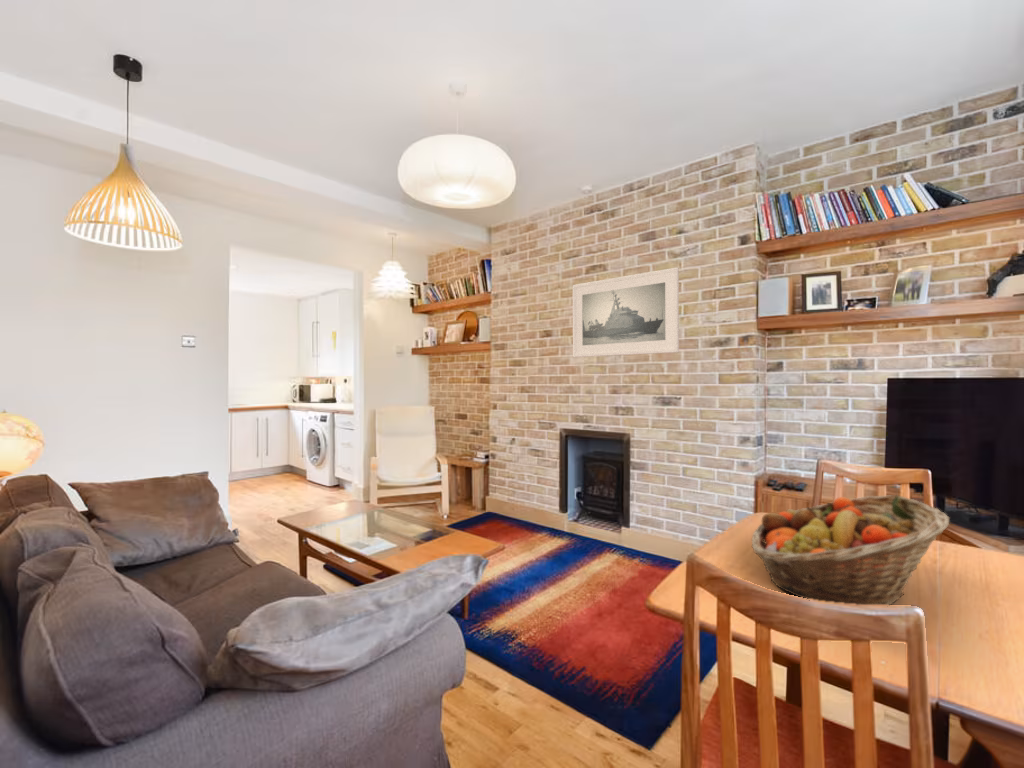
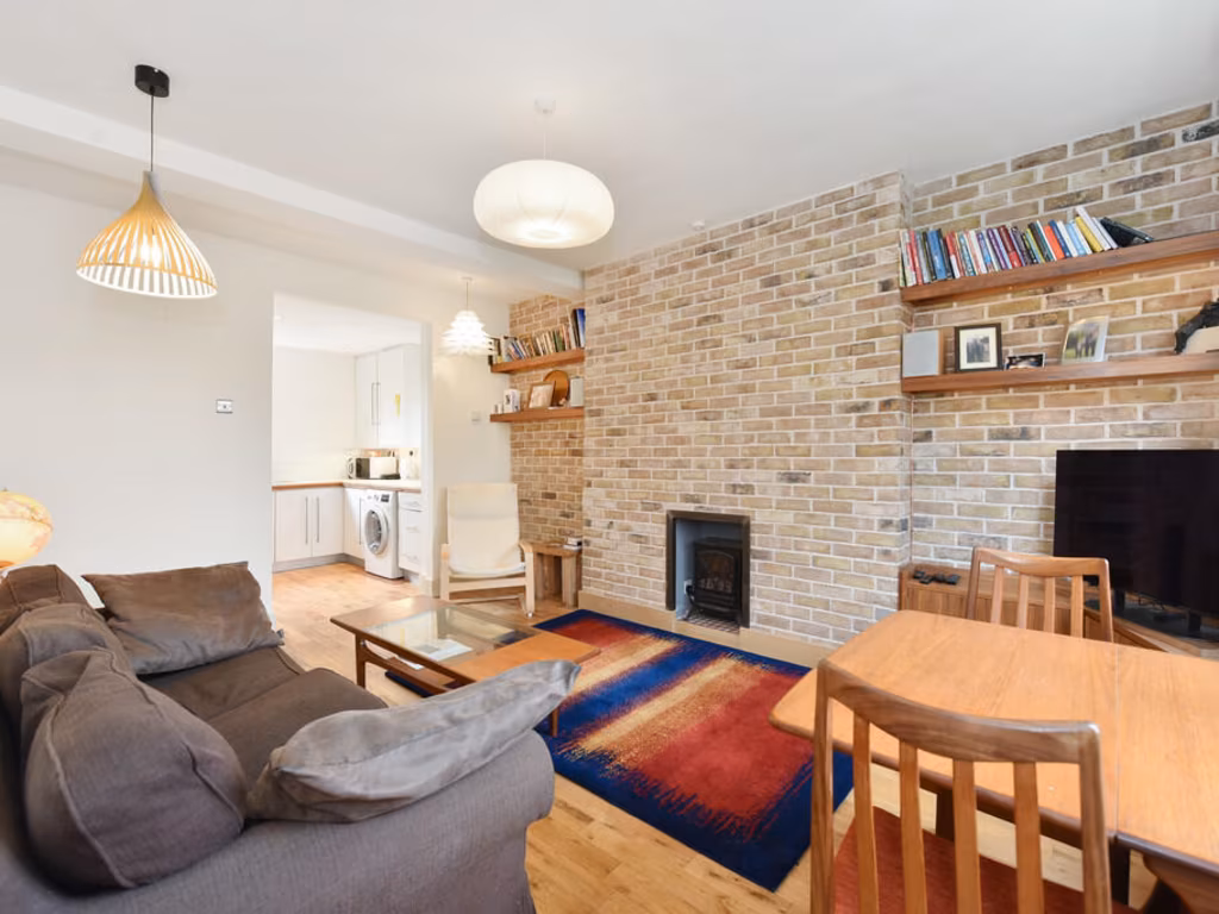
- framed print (621, 316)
- fruit basket (839, 541)
